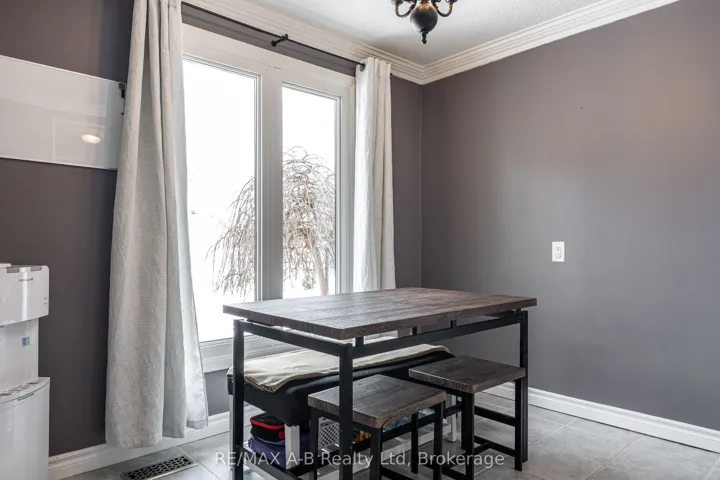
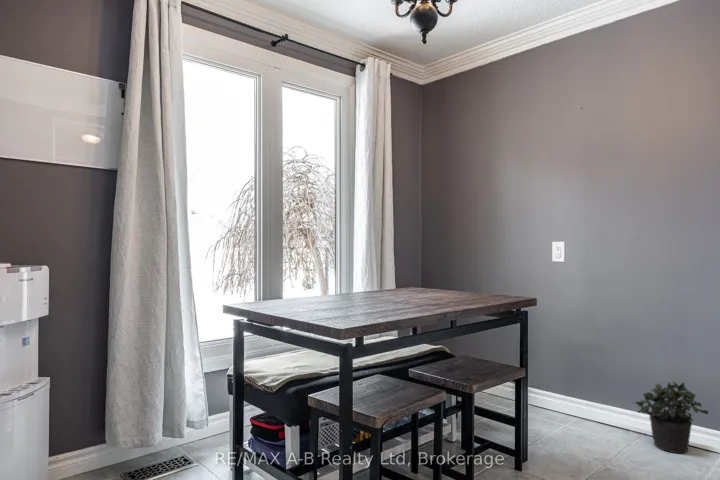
+ potted plant (673, 414)
